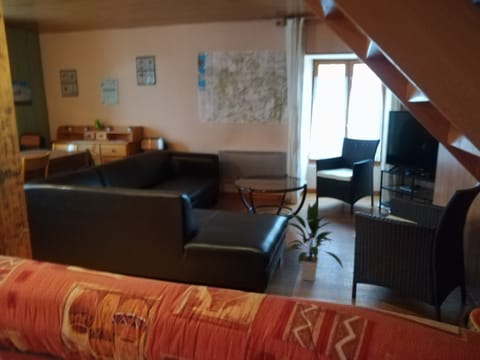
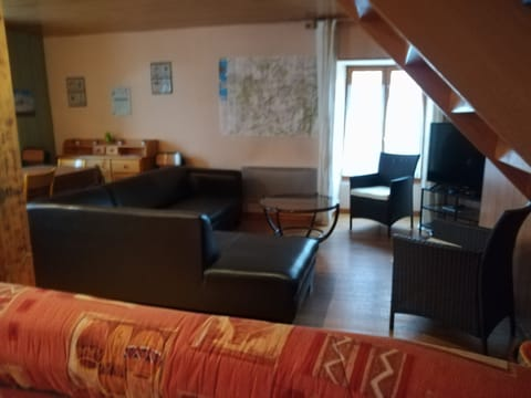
- indoor plant (312, 242)
